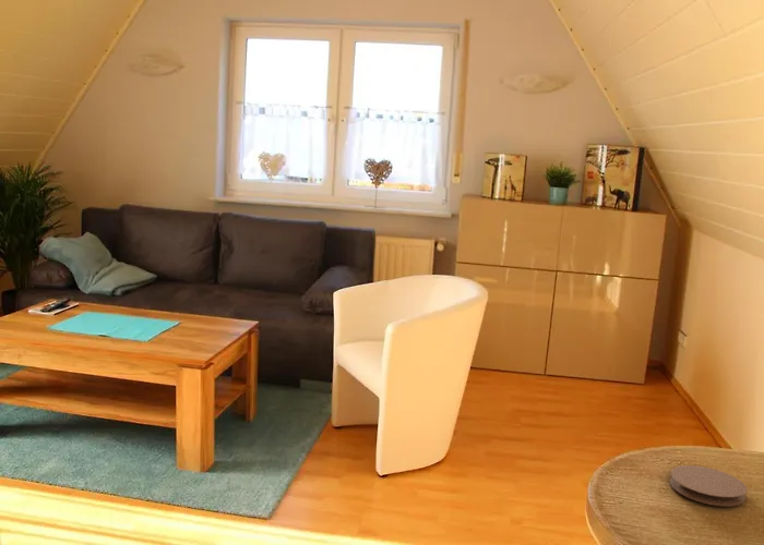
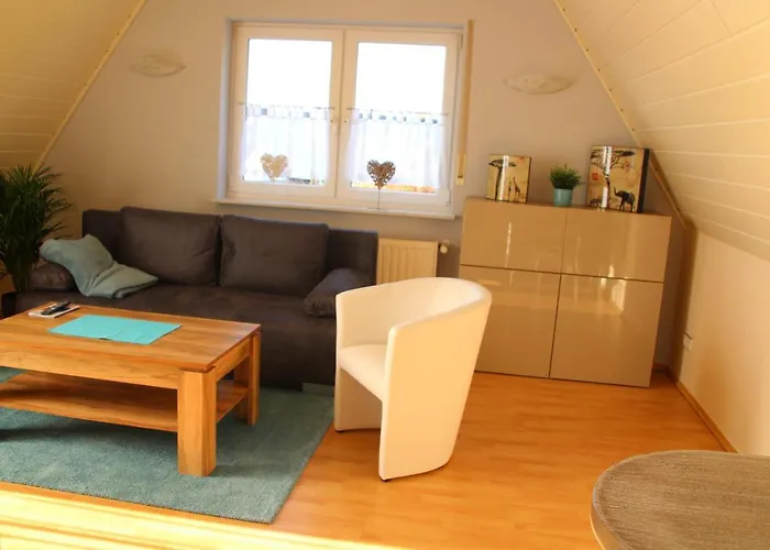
- coaster (707, 484)
